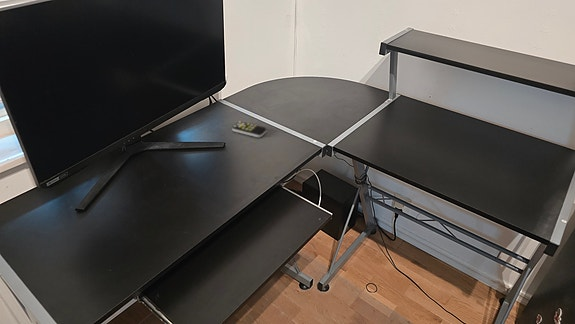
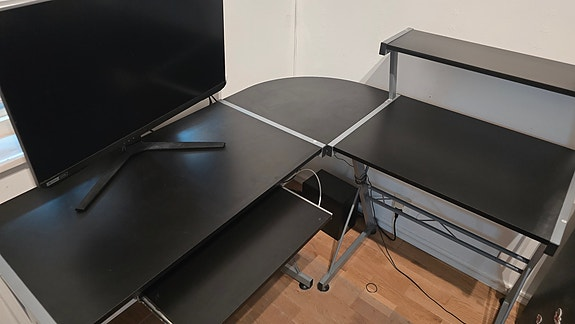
- remote control (249, 129)
